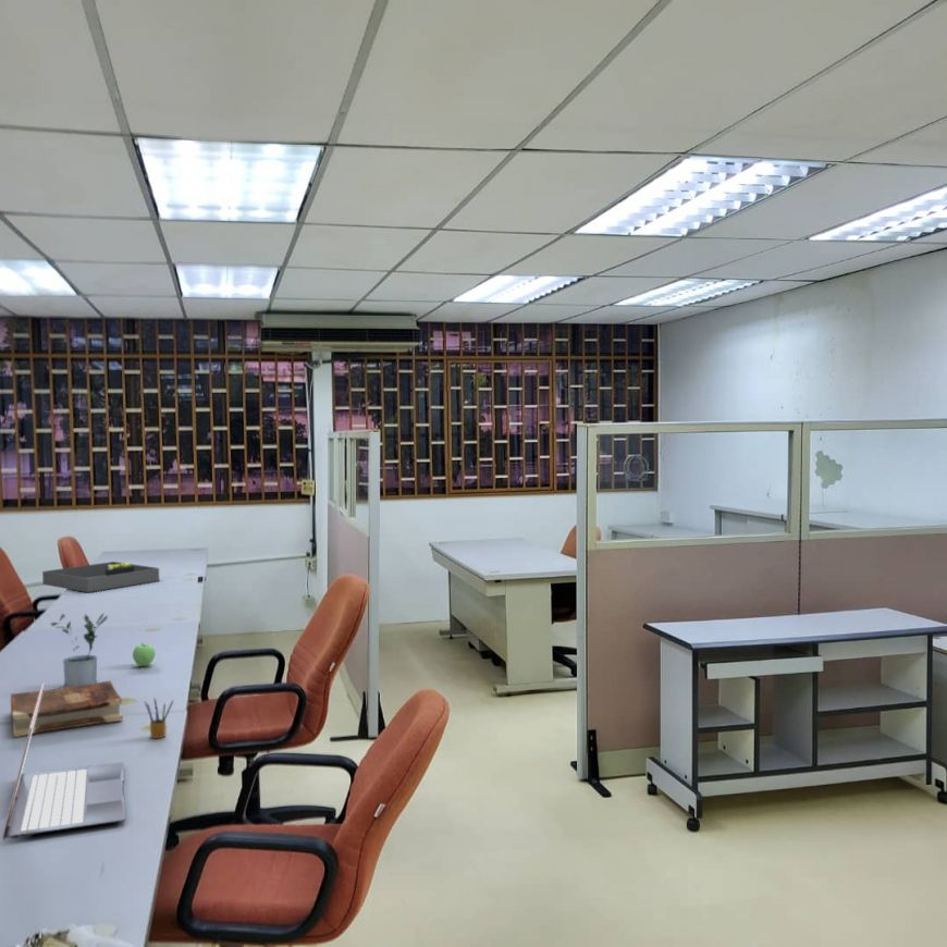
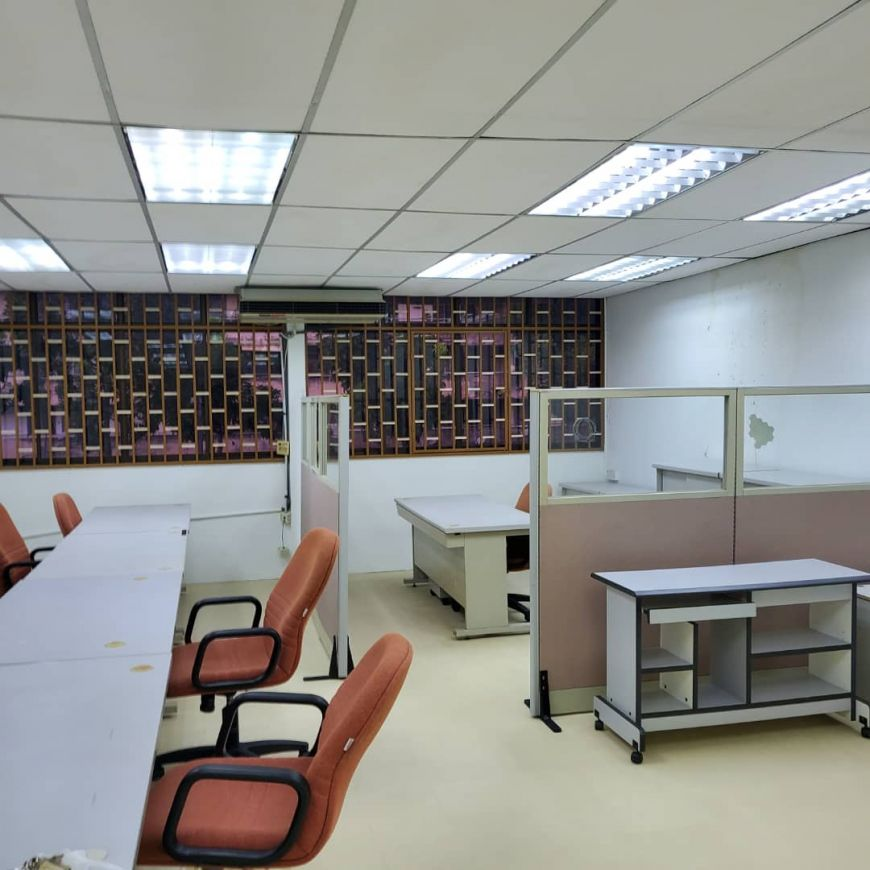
- apple (144, 654)
- architectural model (101, 571)
- book (65, 705)
- potted plant (77, 647)
- laptop (67, 768)
- pencil box (158, 717)
